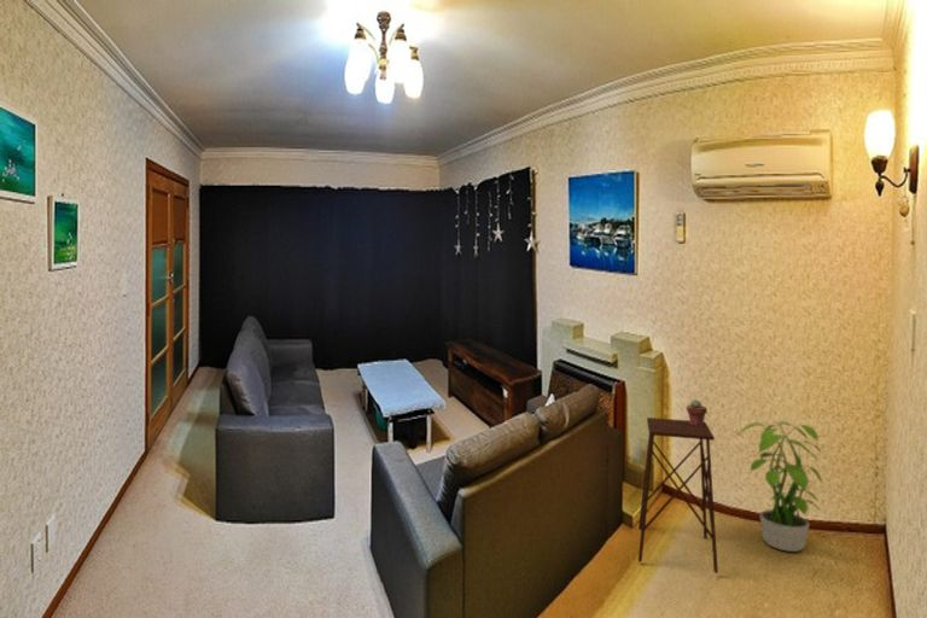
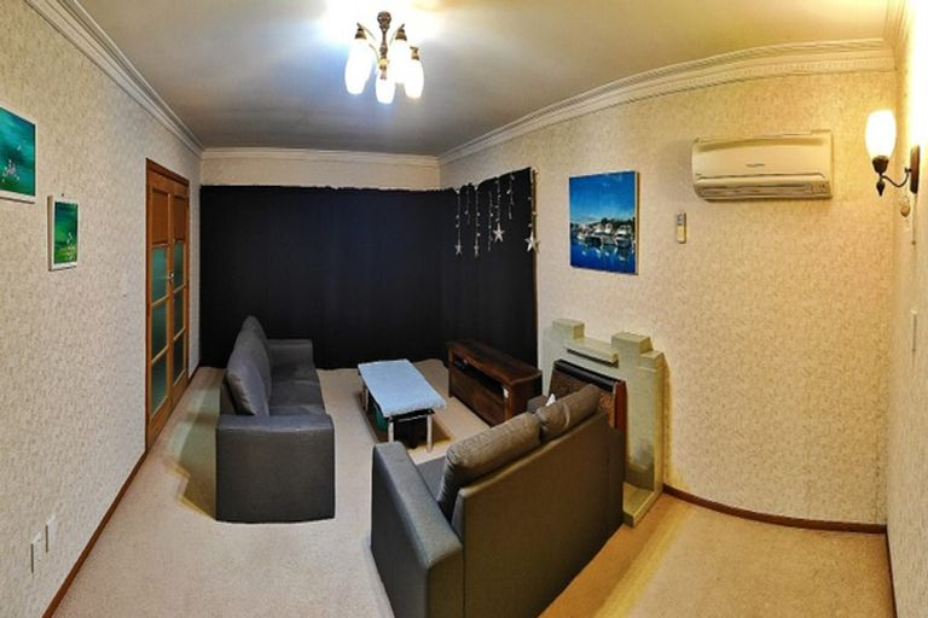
- potted succulent (696, 410)
- side table (676, 488)
- potted plant (775, 482)
